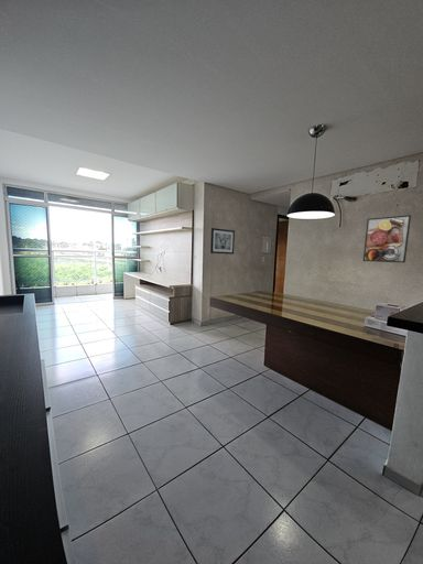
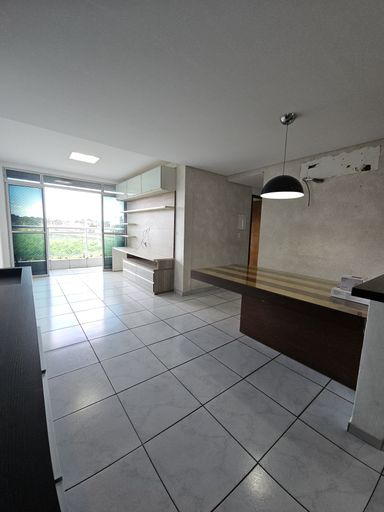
- wall art (223, 241)
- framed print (384, 239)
